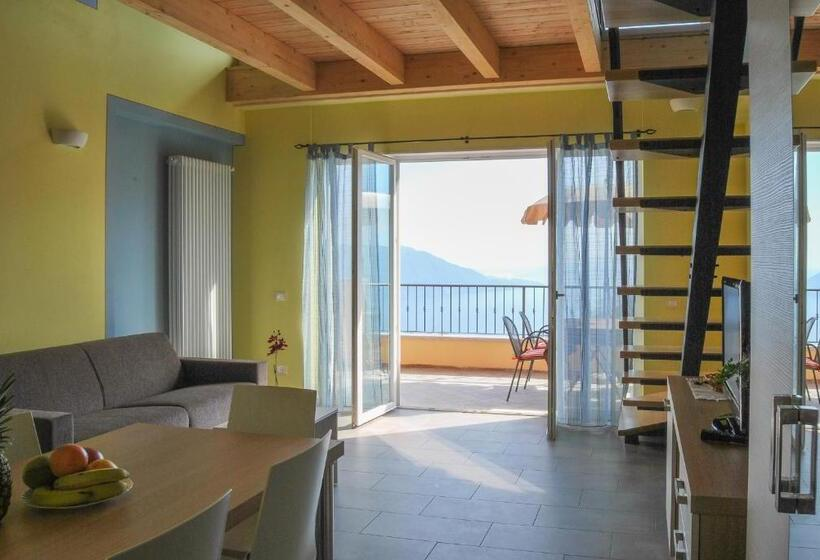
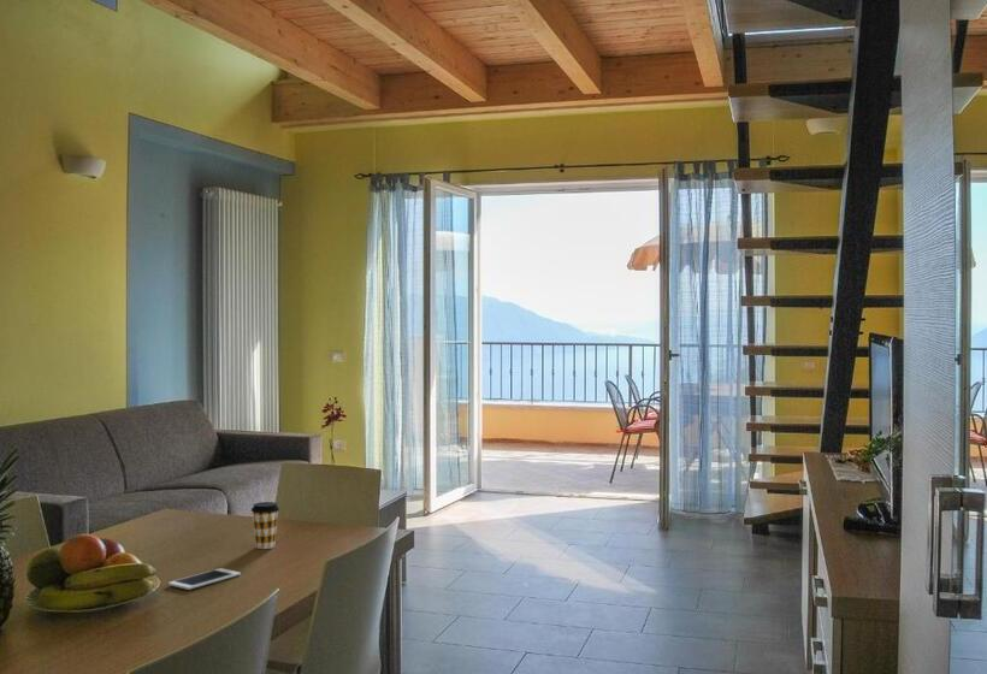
+ cell phone (205, 578)
+ coffee cup (265, 525)
